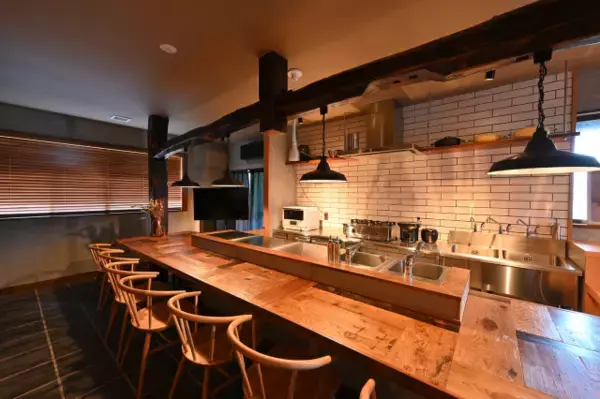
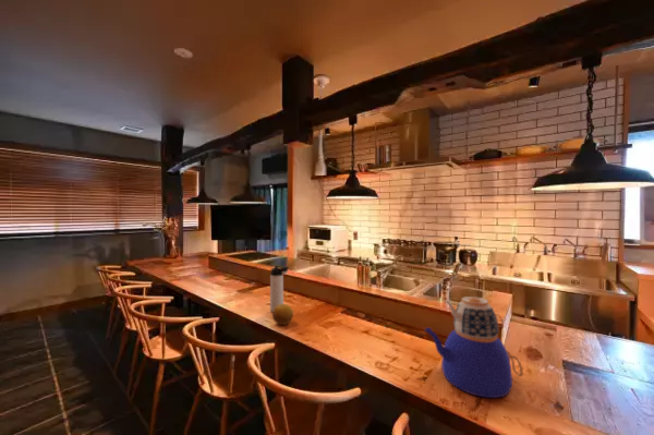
+ teapot (473, 336)
+ thermos bottle (279, 288)
+ fruit (282, 314)
